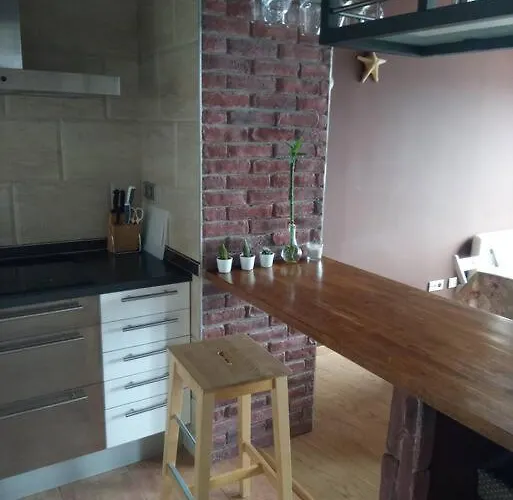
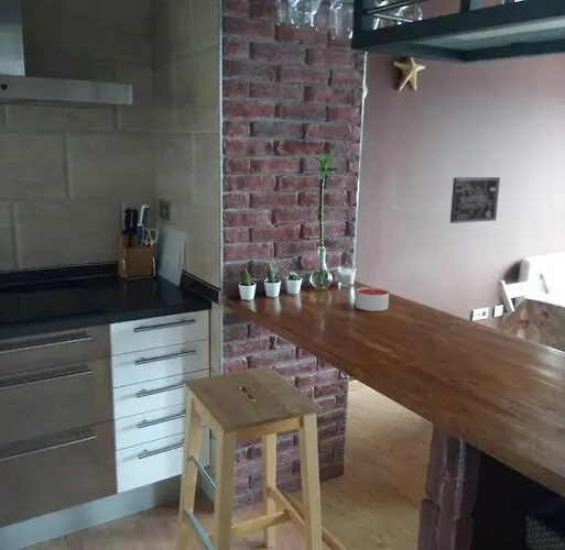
+ candle (371, 298)
+ wall art (475, 199)
